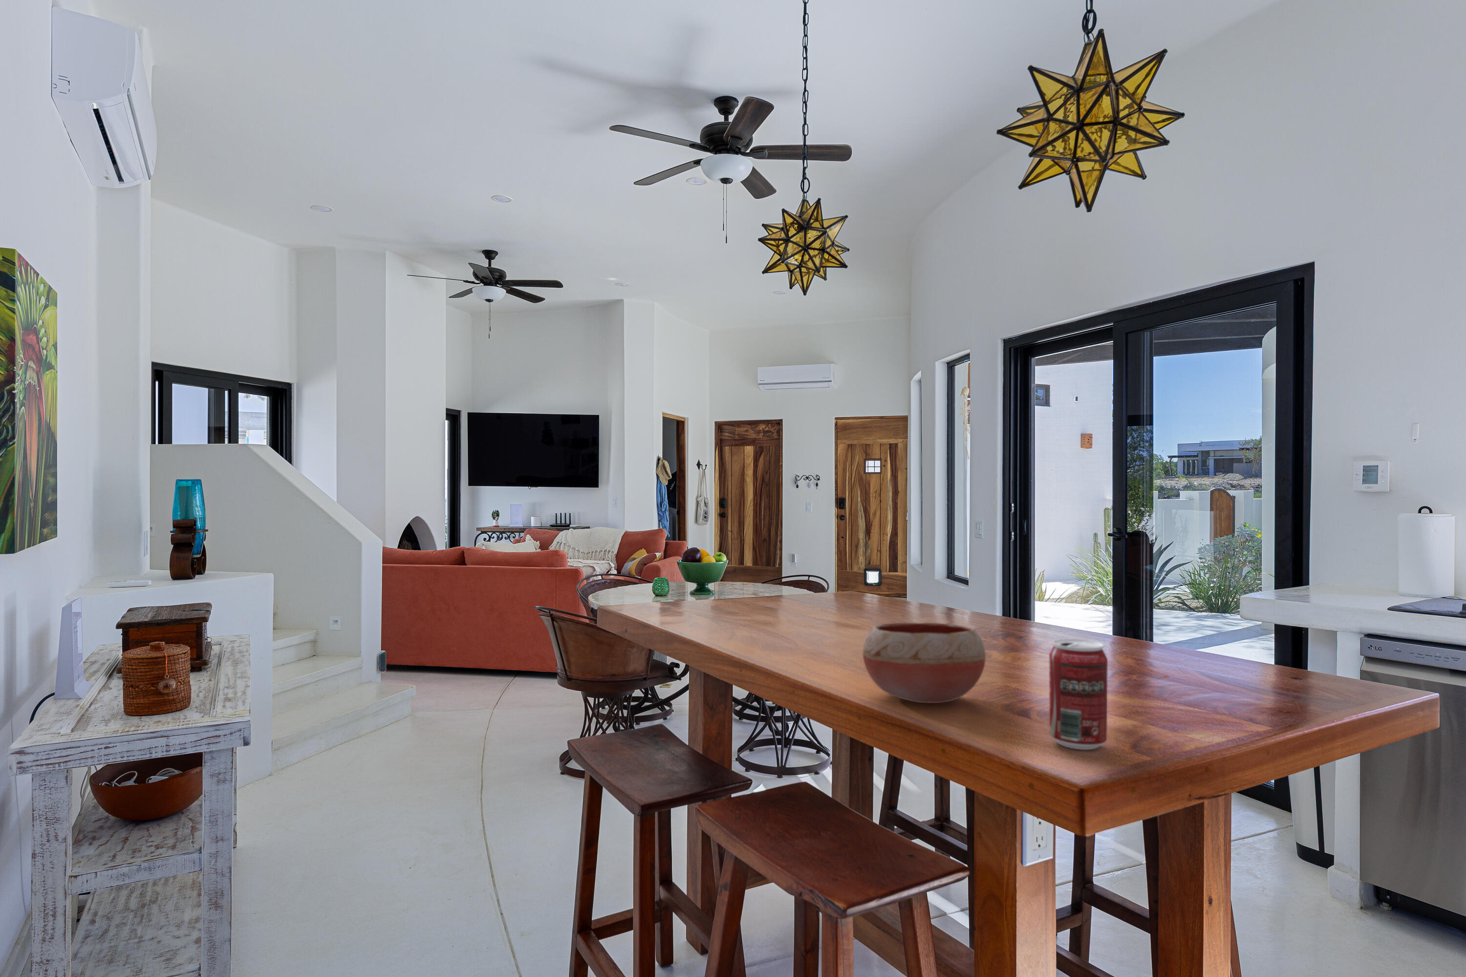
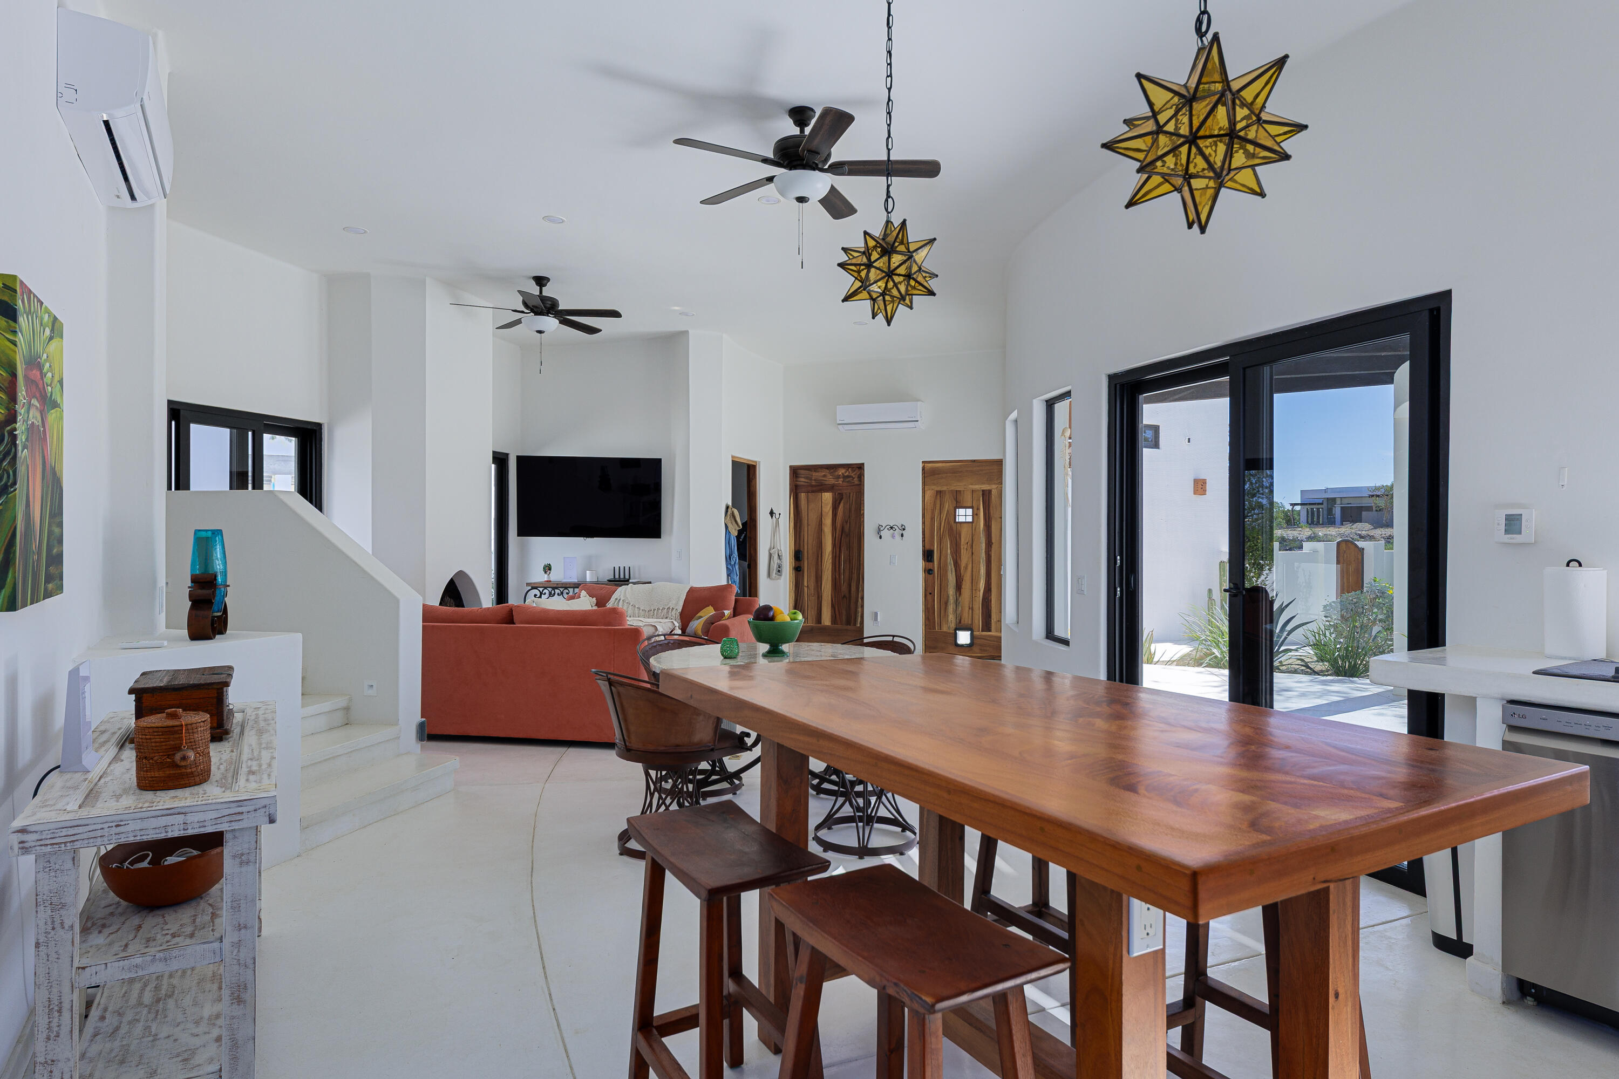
- beverage can (1078, 690)
- bowl (923, 661)
